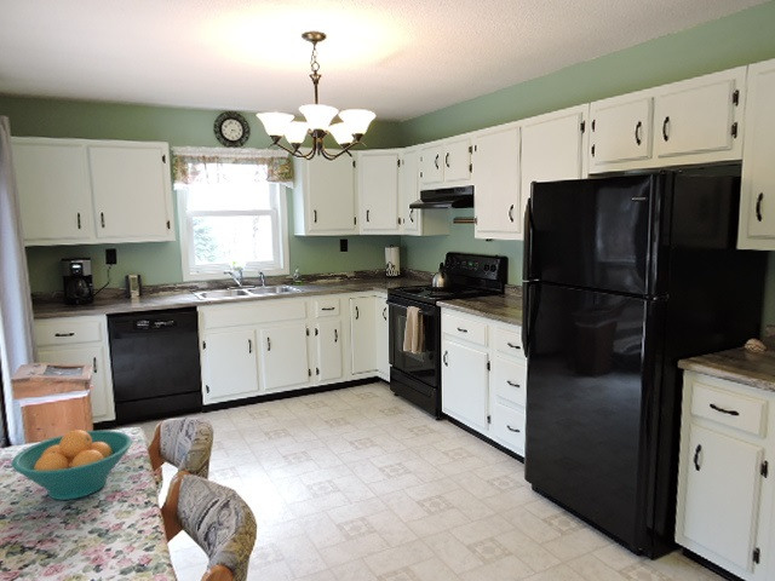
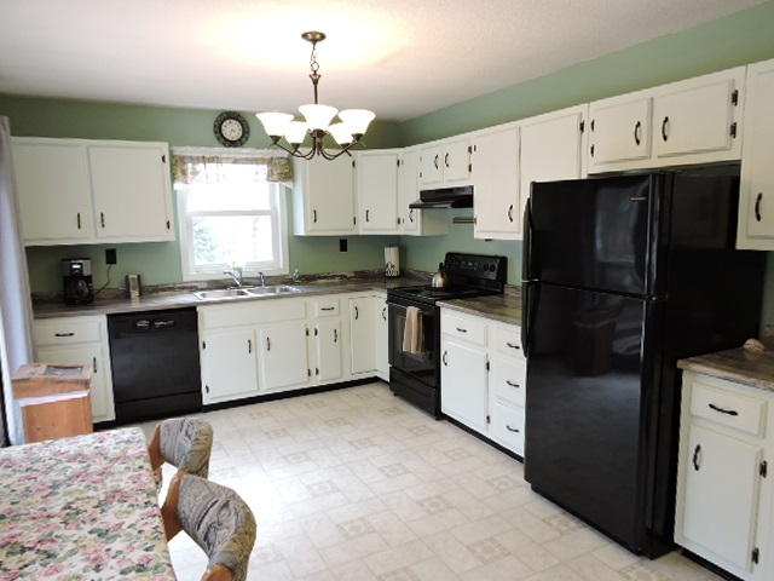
- fruit bowl (75, 460)
